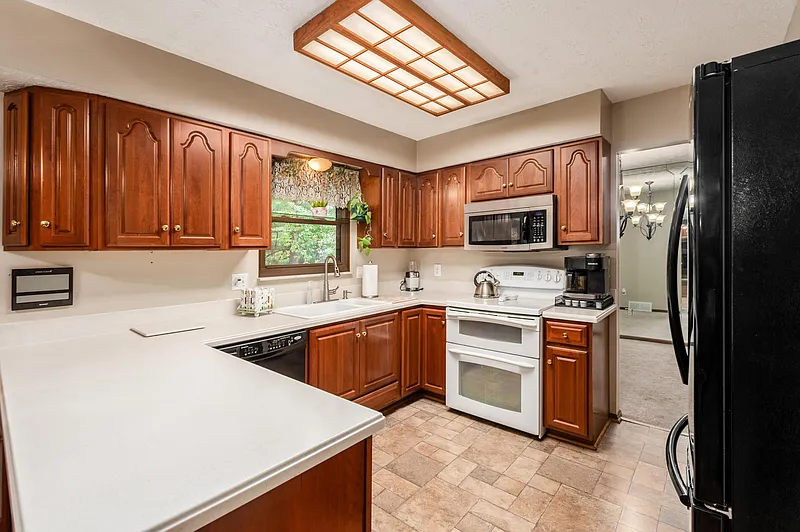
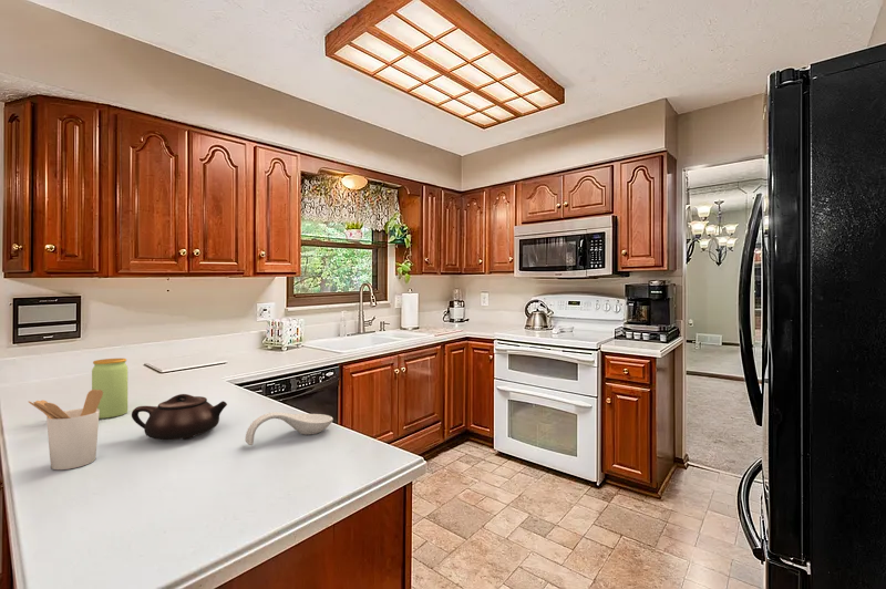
+ utensil holder (64, 428)
+ teapot (182, 413)
+ jar (110, 386)
+ spoon rest (291, 423)
